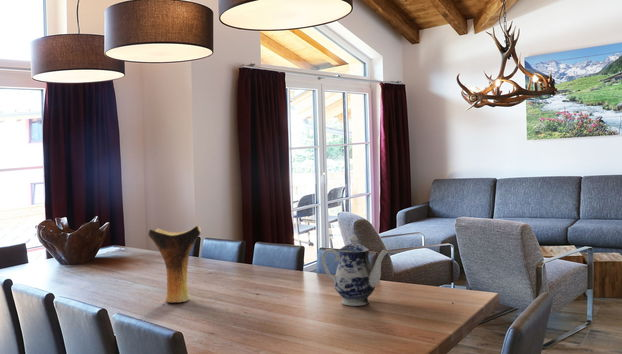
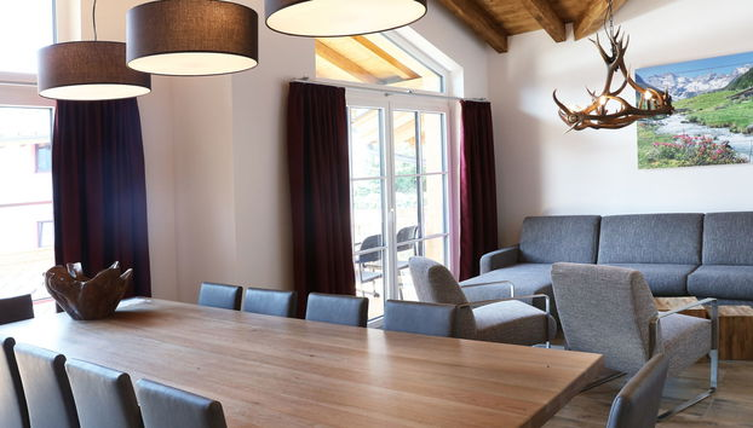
- vase (176, 262)
- teapot (354, 269)
